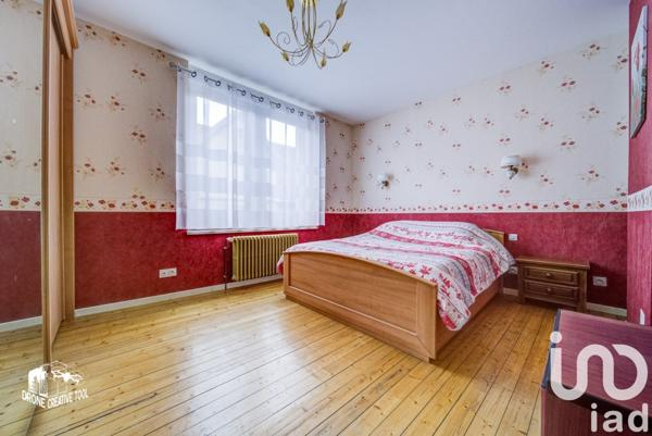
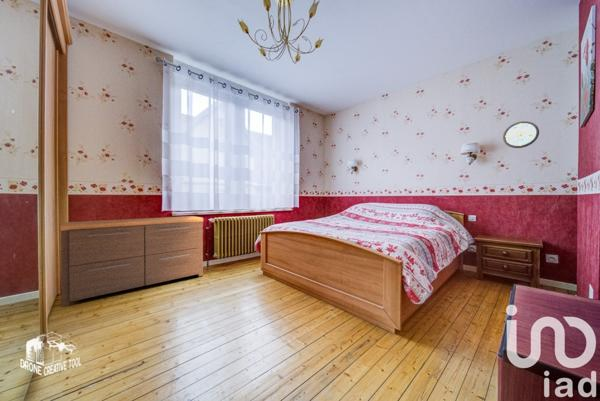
+ dresser (141, 252)
+ wall clock (520, 134)
